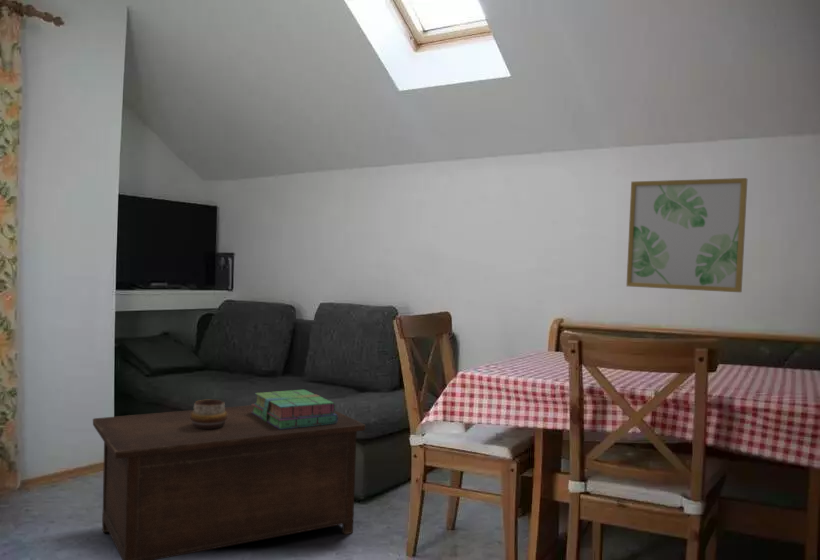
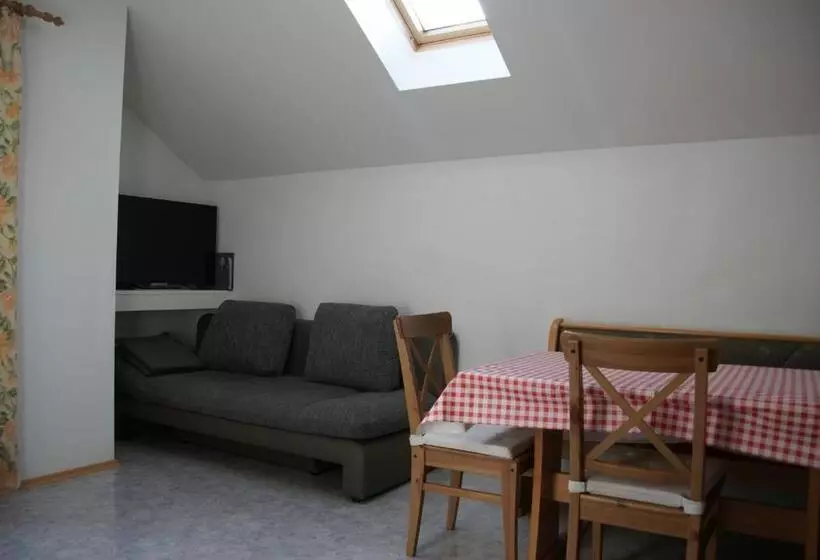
- decorative bowl (209, 413)
- cabinet (229, 476)
- stack of books (293, 407)
- wall art (684, 234)
